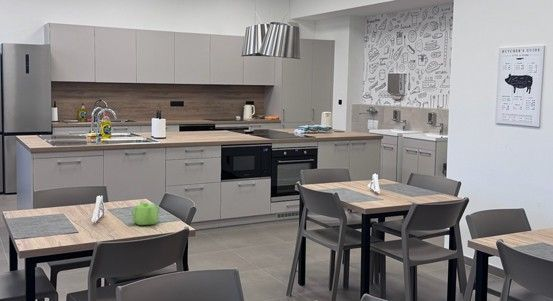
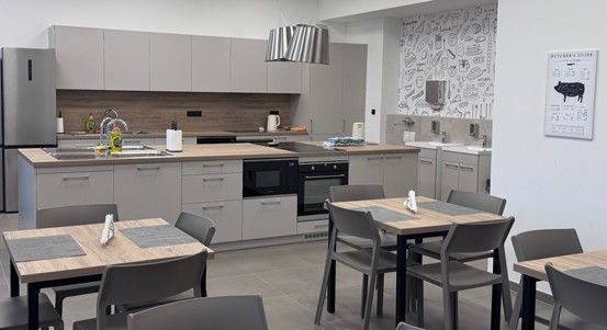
- teapot (145, 213)
